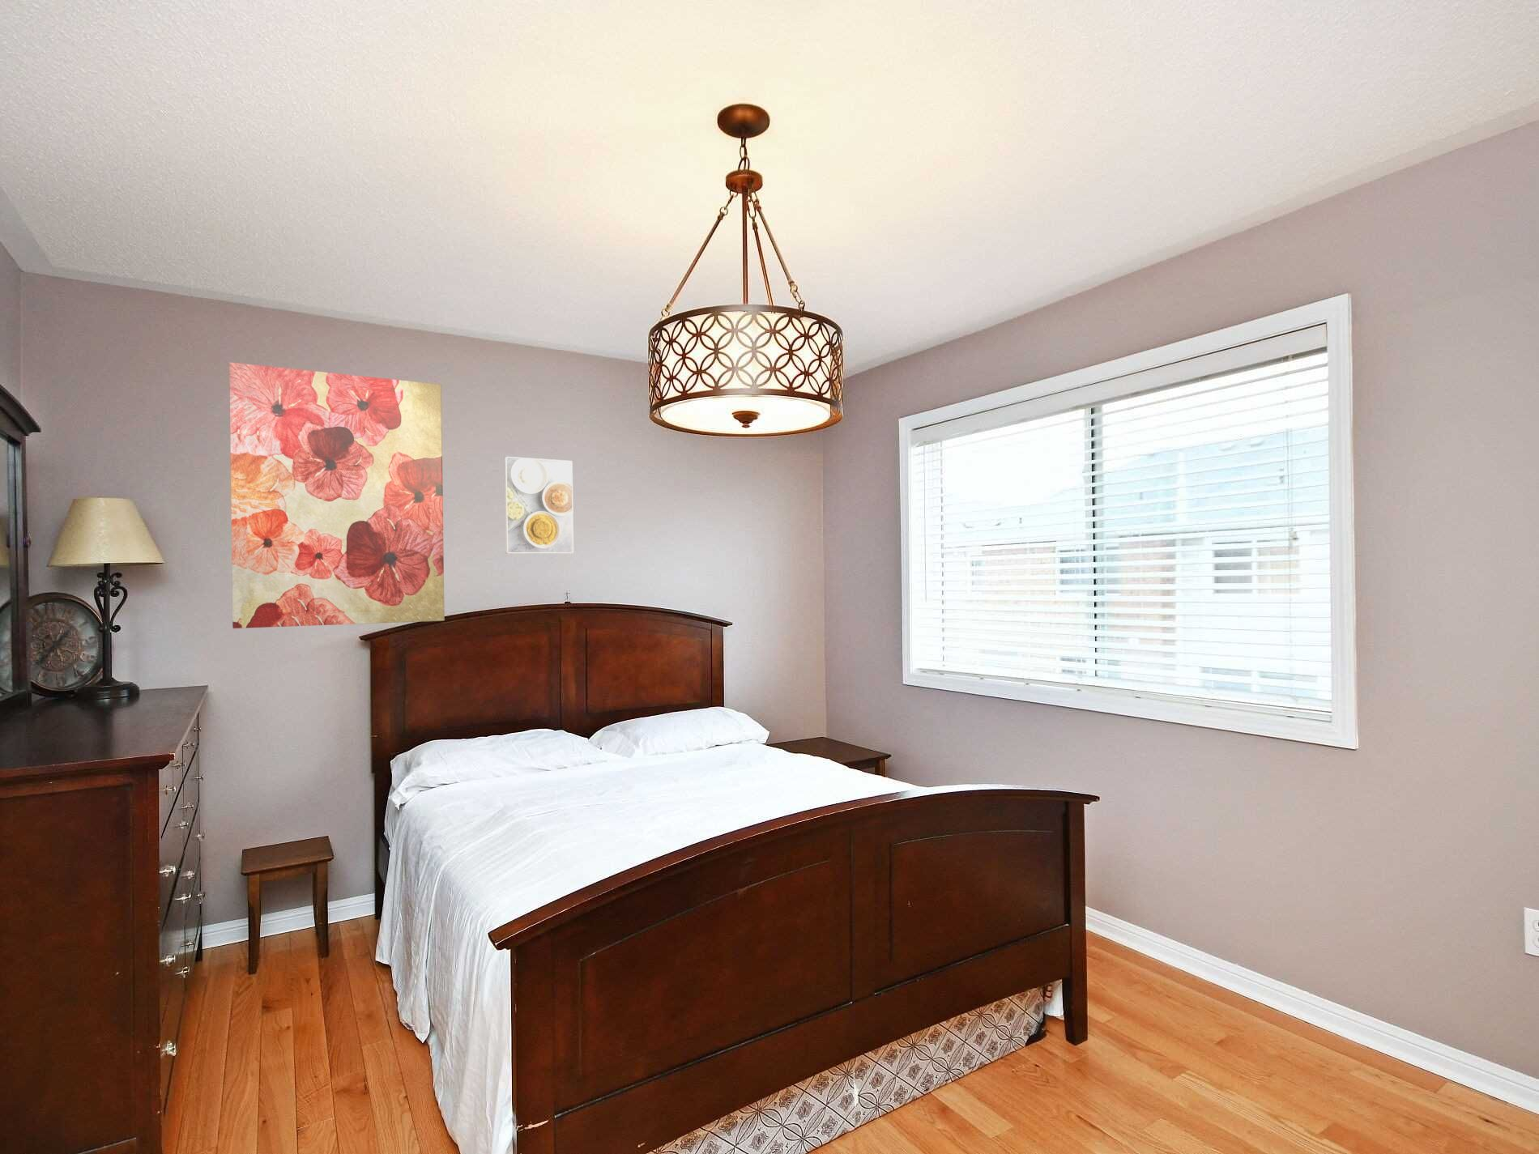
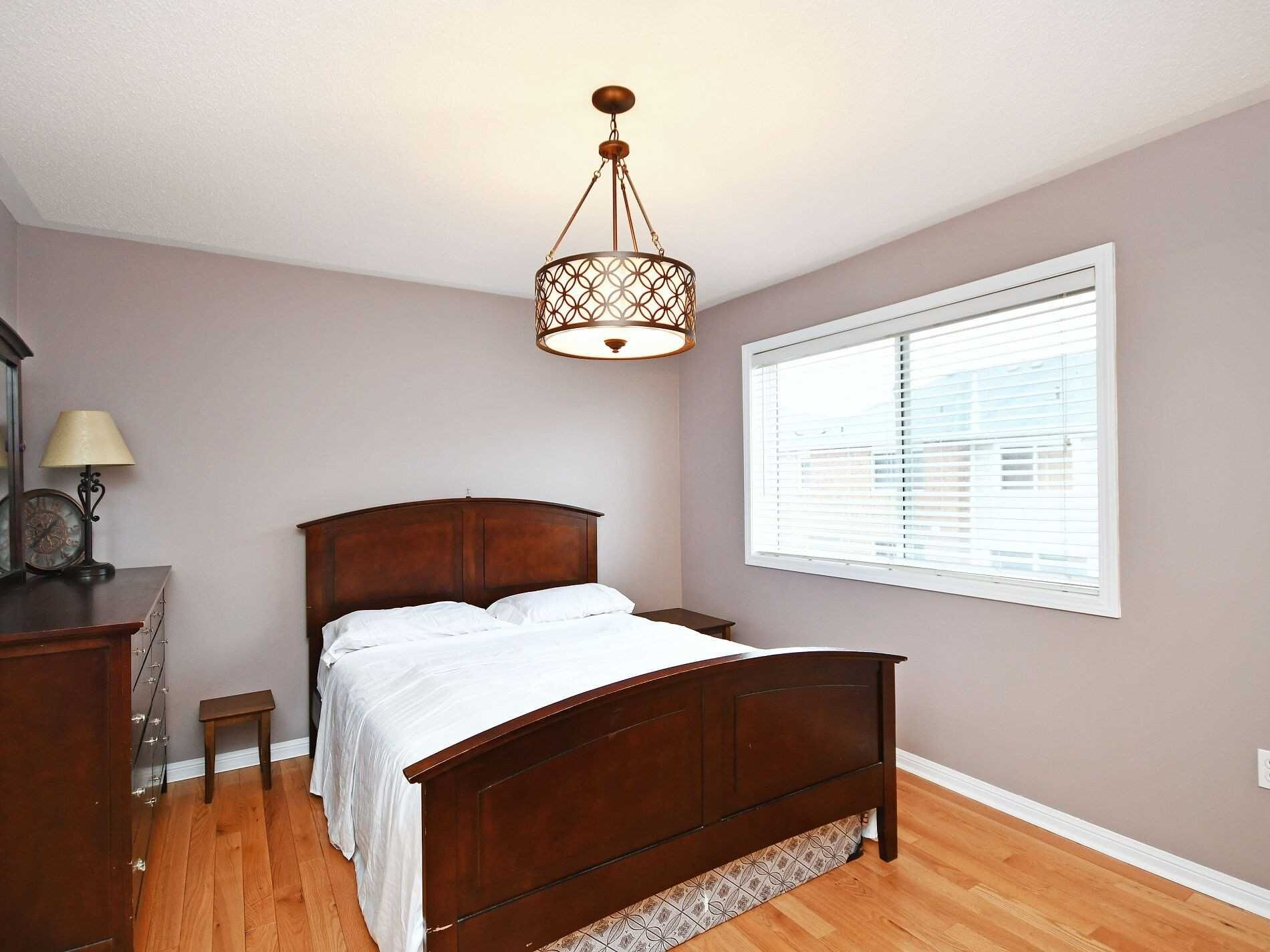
- wall art (343, 499)
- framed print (539, 507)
